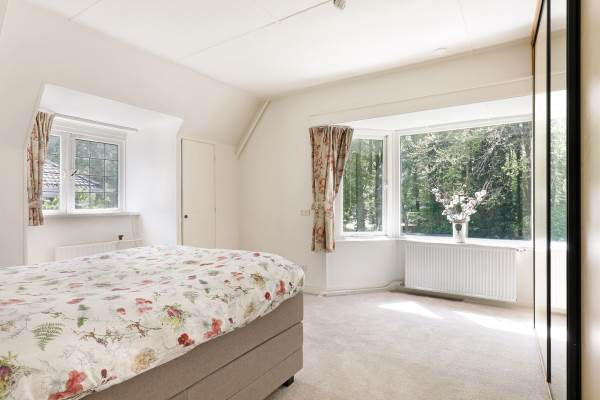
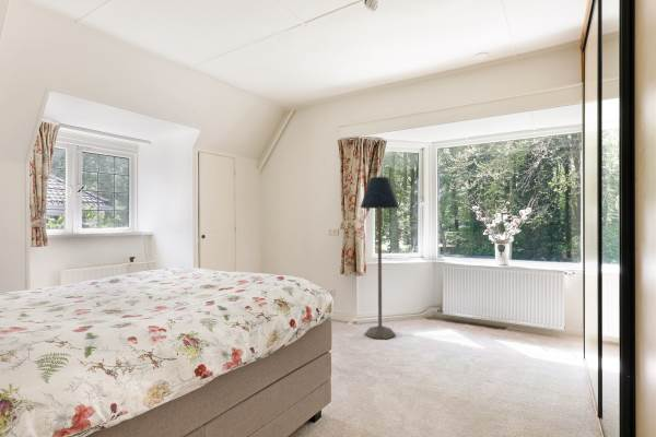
+ floor lamp (379, 256)
